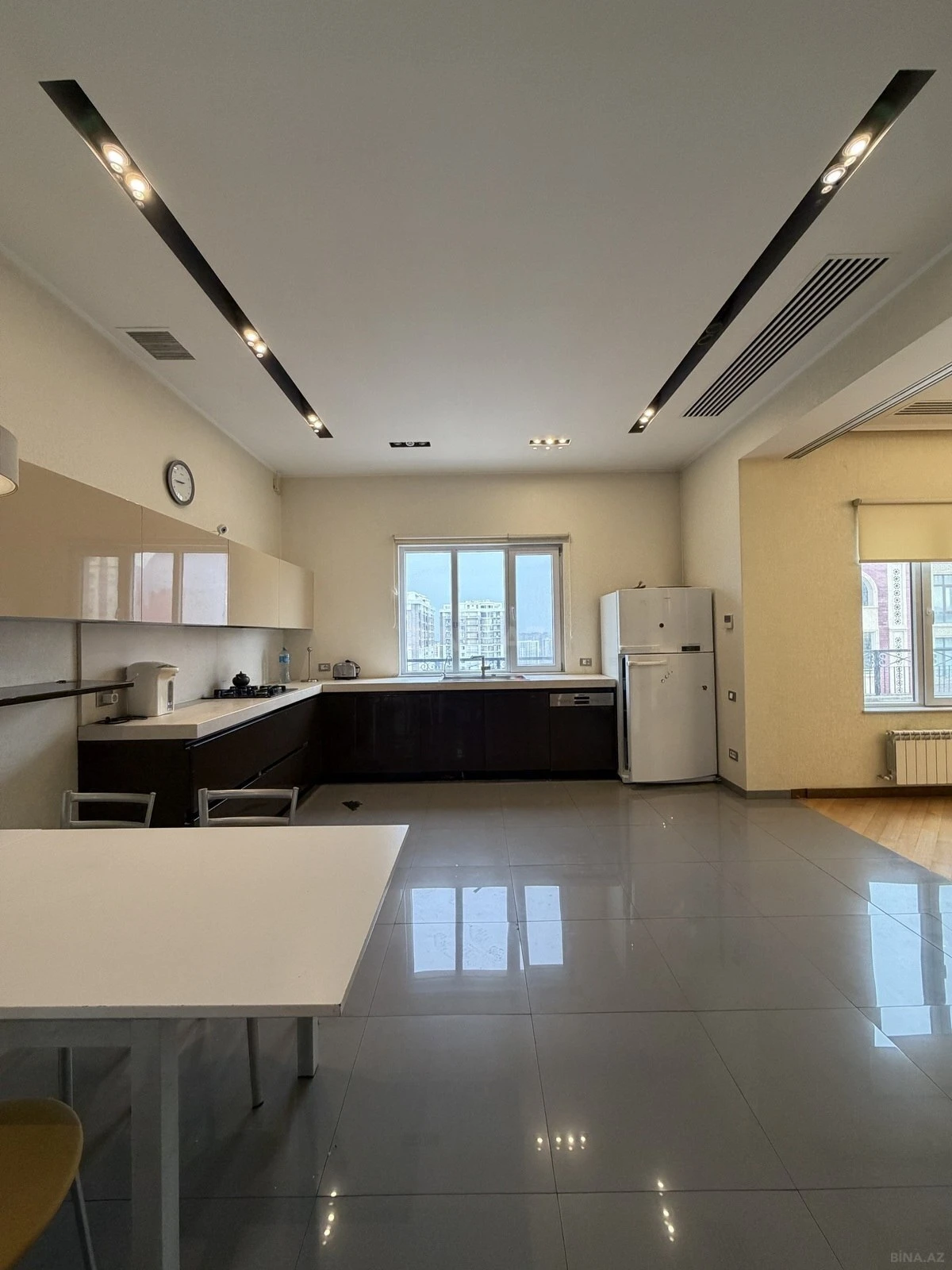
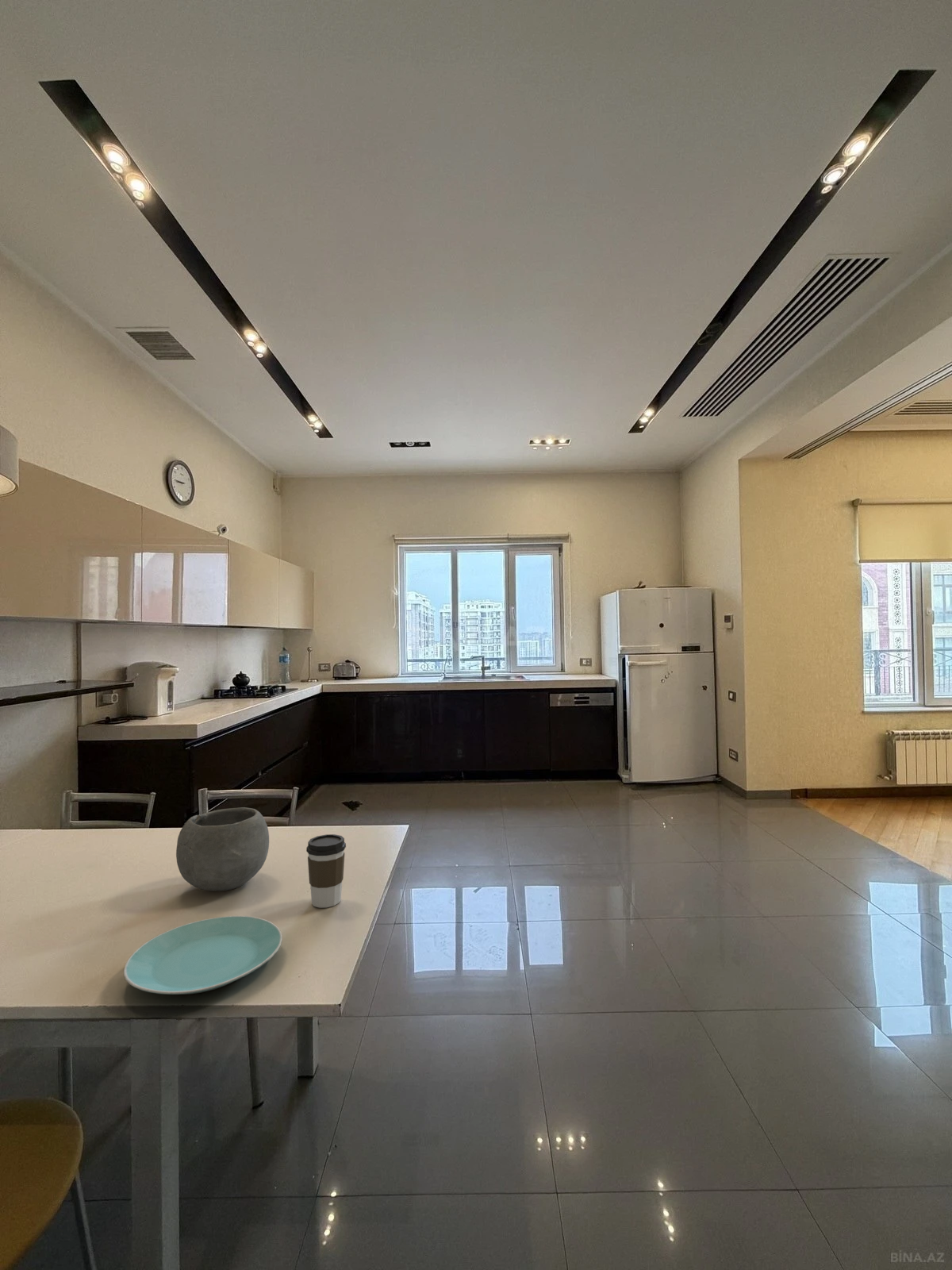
+ coffee cup (326, 870)
+ bowl (224, 849)
+ plate (207, 956)
